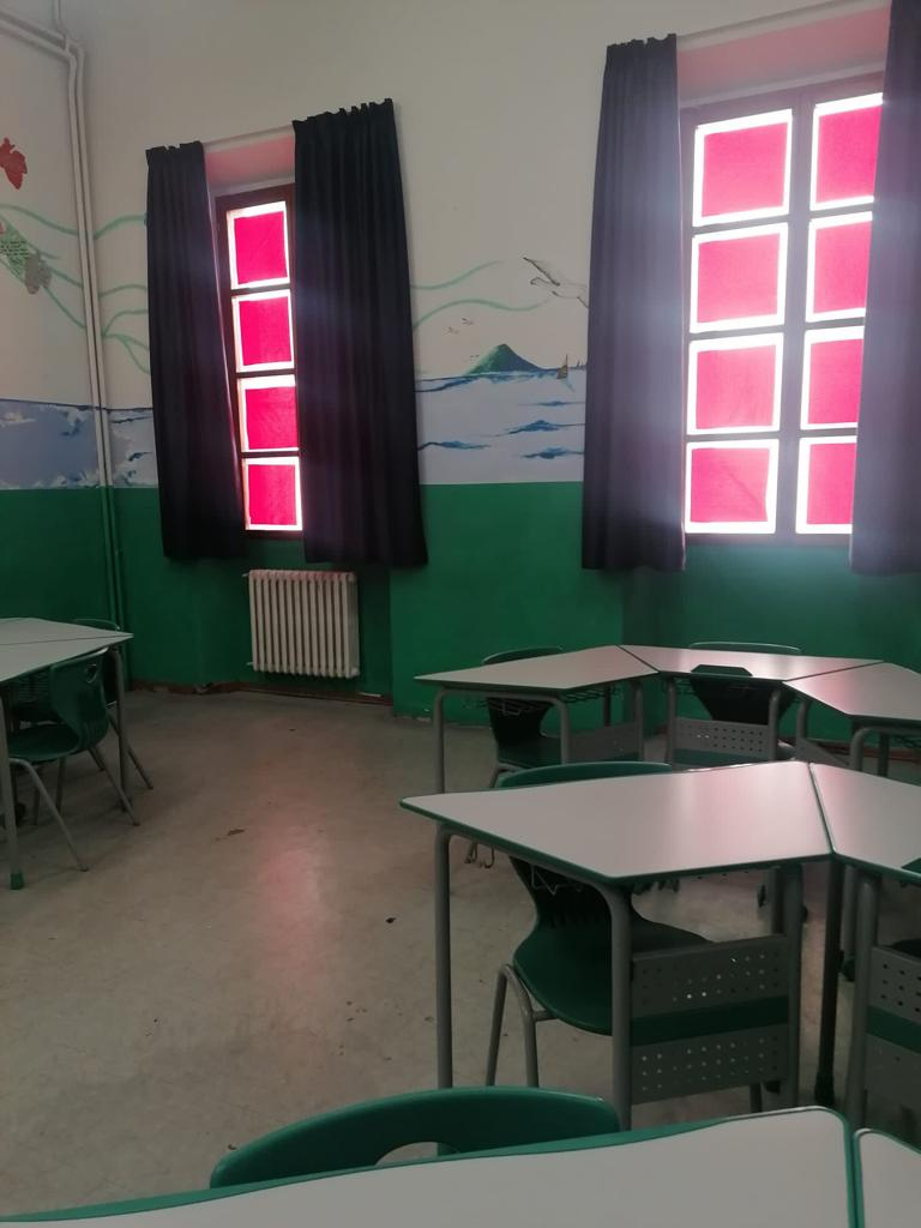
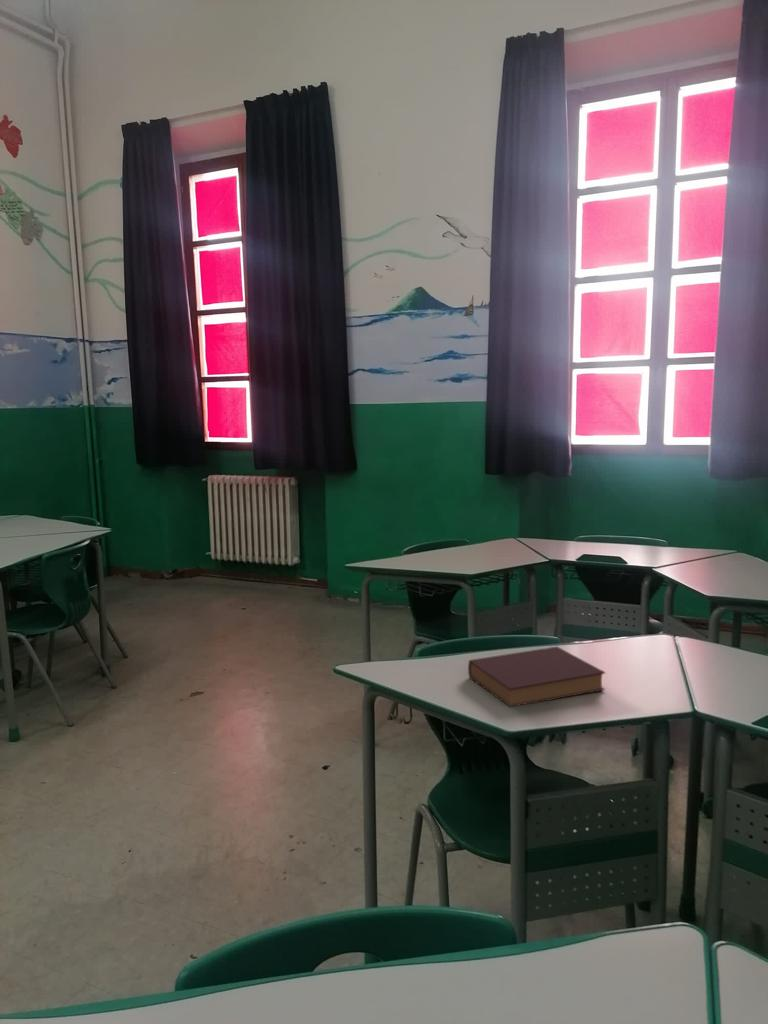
+ book (534, 674)
